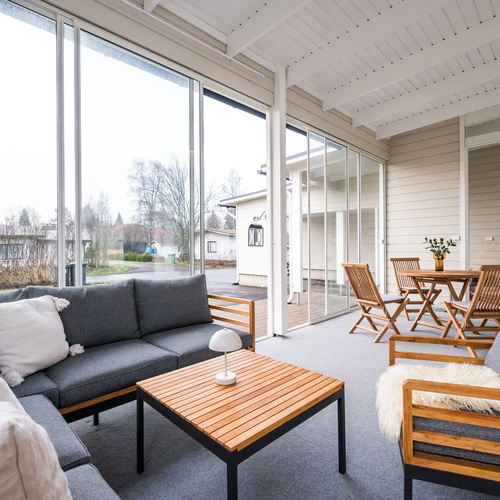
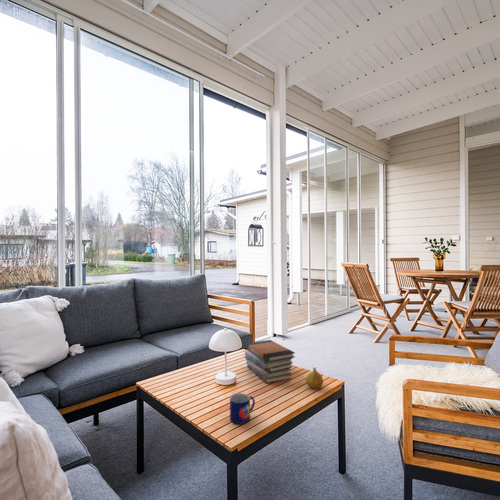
+ fruit (314, 377)
+ book stack (268, 359)
+ mug (243, 406)
